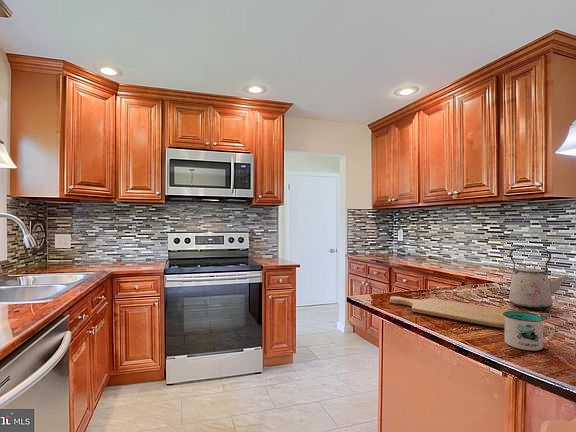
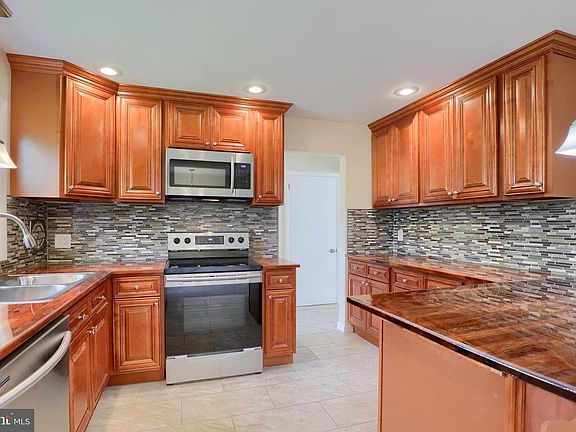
- chopping board (444, 308)
- mug (528, 330)
- kettle (538, 277)
